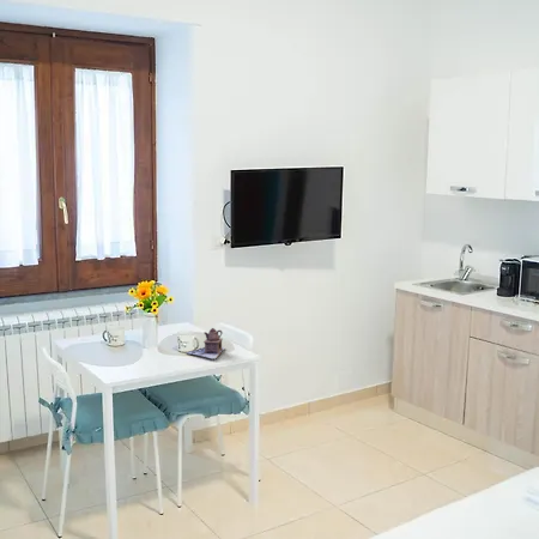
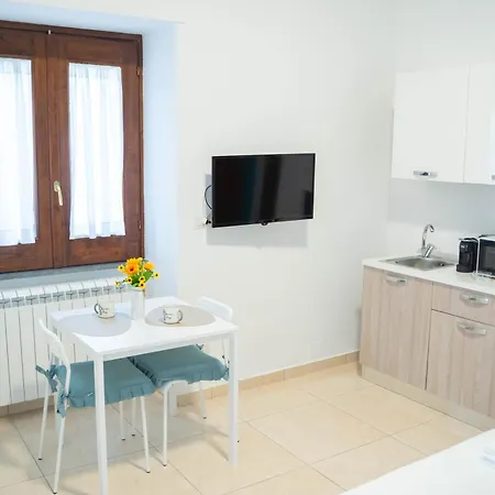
- teapot (211, 340)
